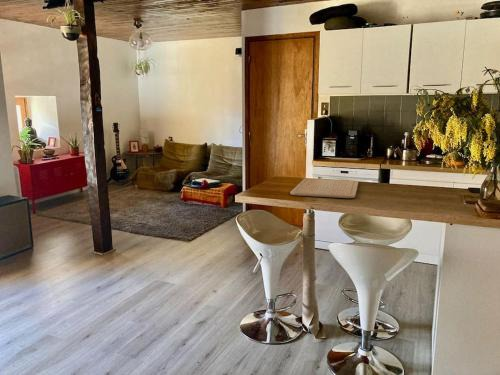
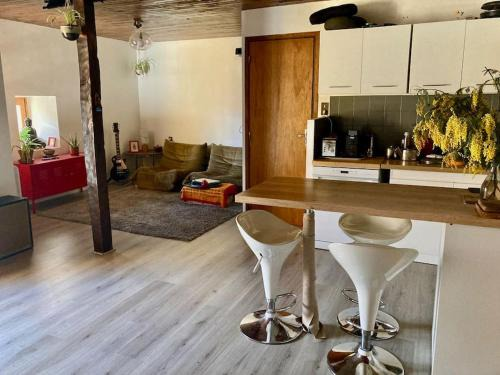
- chopping board (326, 187)
